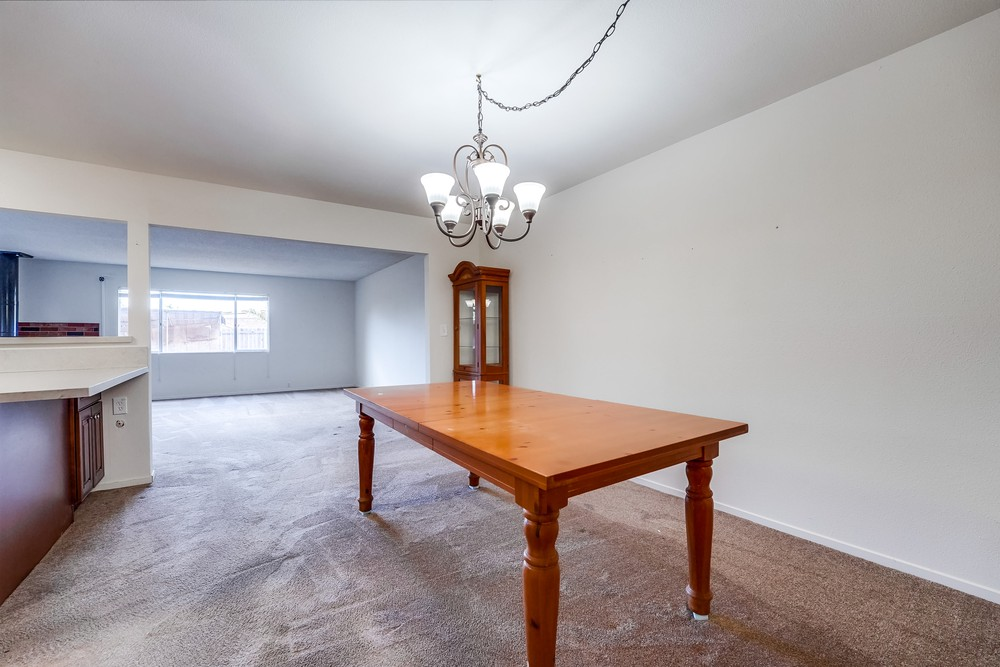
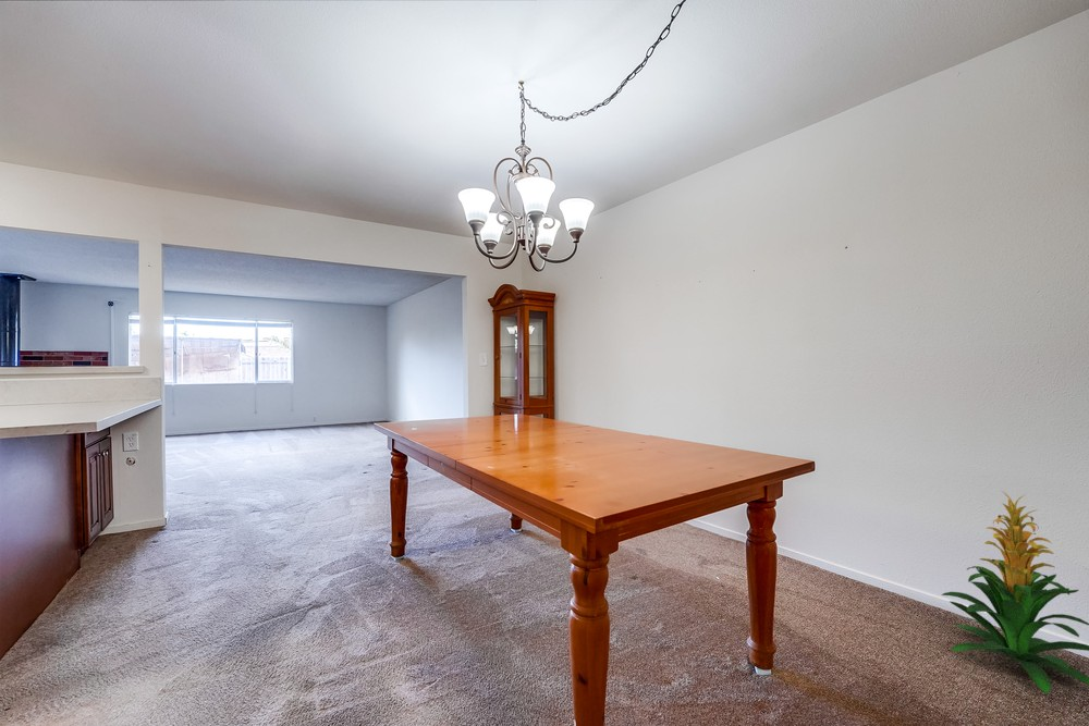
+ indoor plant (1017, 577)
